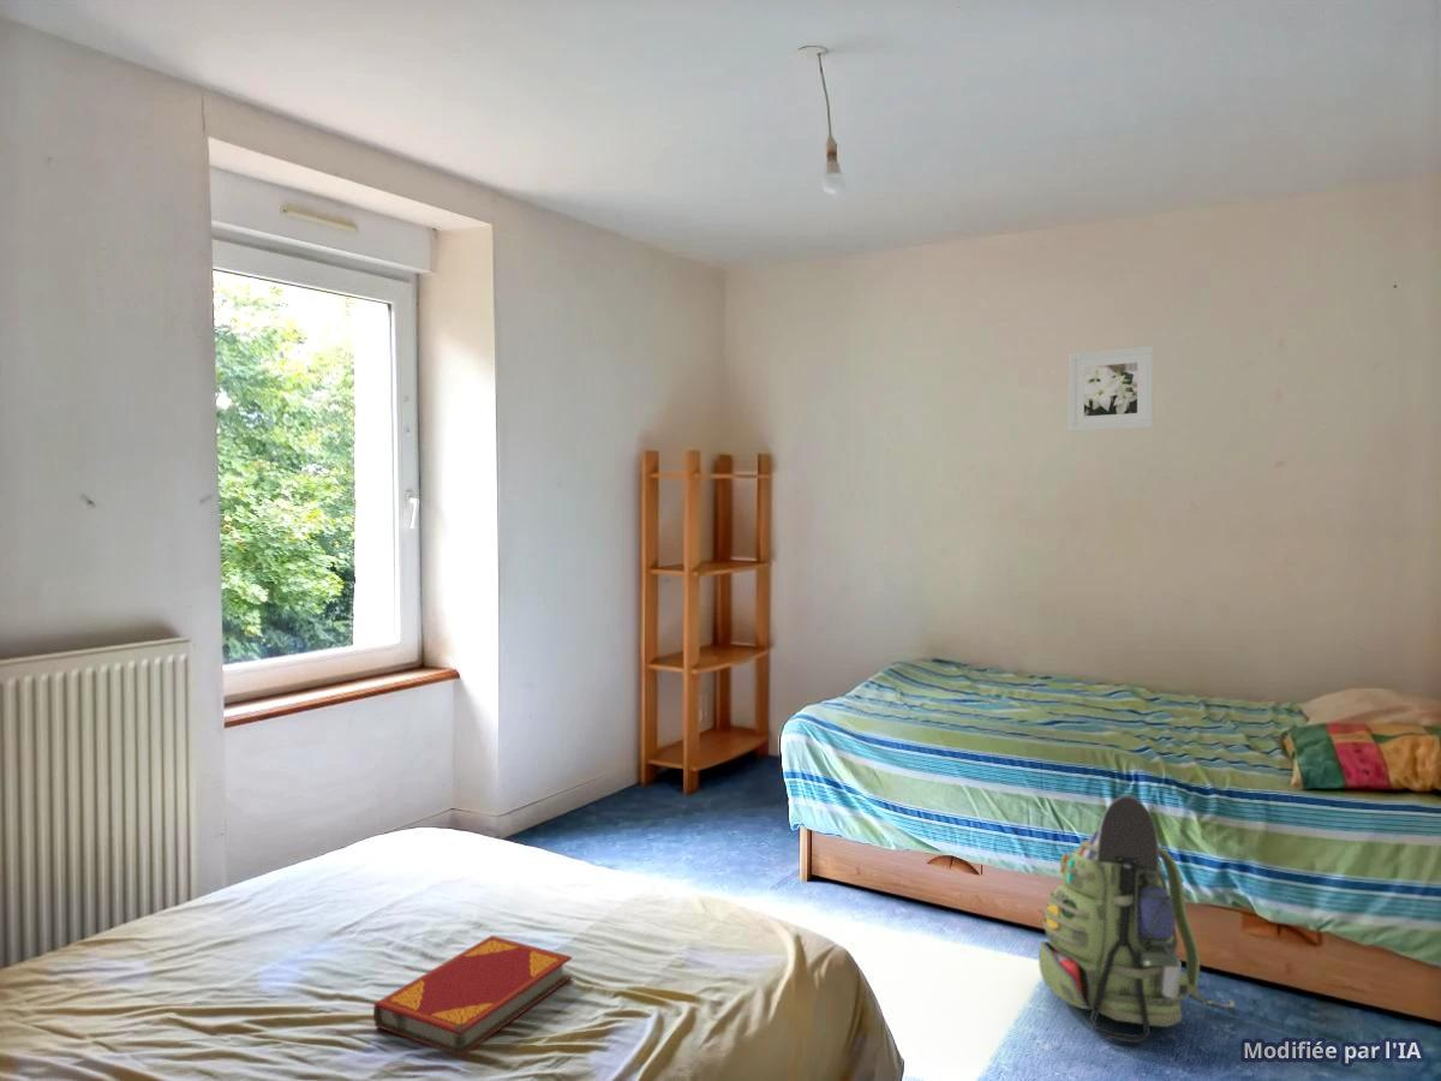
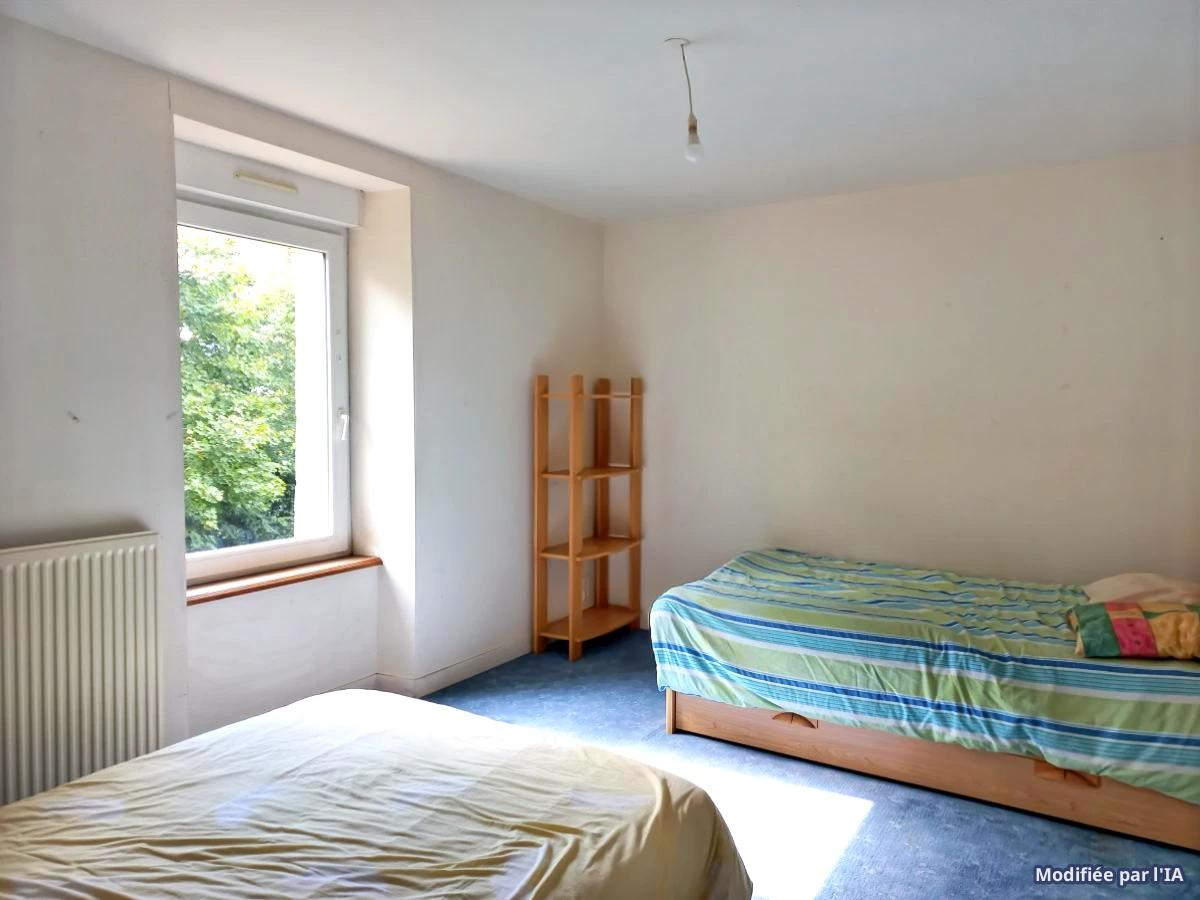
- hardback book (477, 990)
- backpack (1134, 897)
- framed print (1110, 389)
